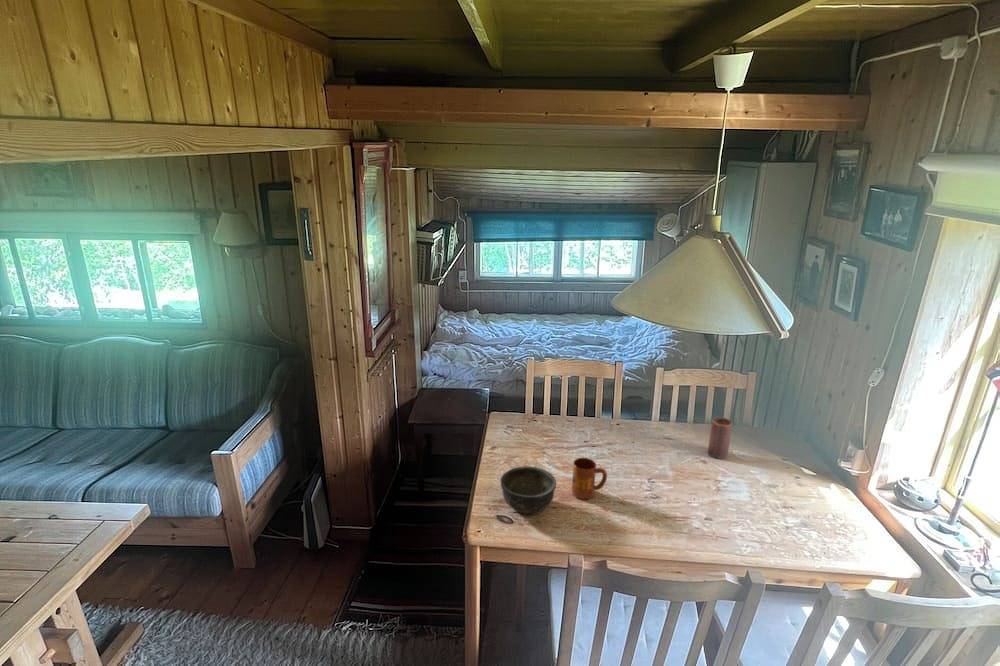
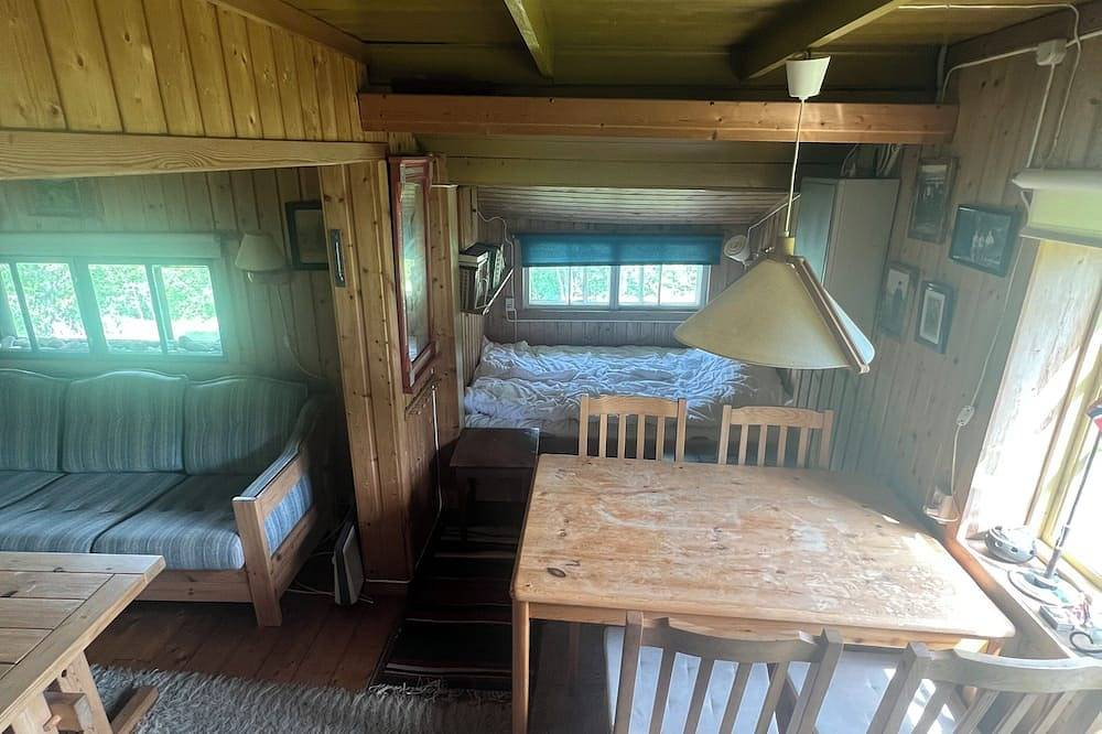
- candle (720, 437)
- ceramic bowl (527, 493)
- mug (589, 479)
